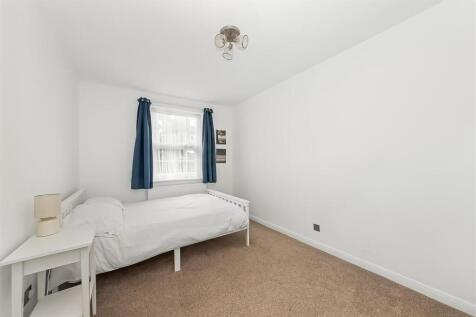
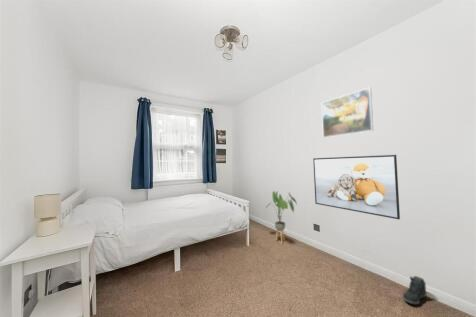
+ sneaker (414, 288)
+ house plant (281, 216)
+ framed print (348, 183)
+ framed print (344, 115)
